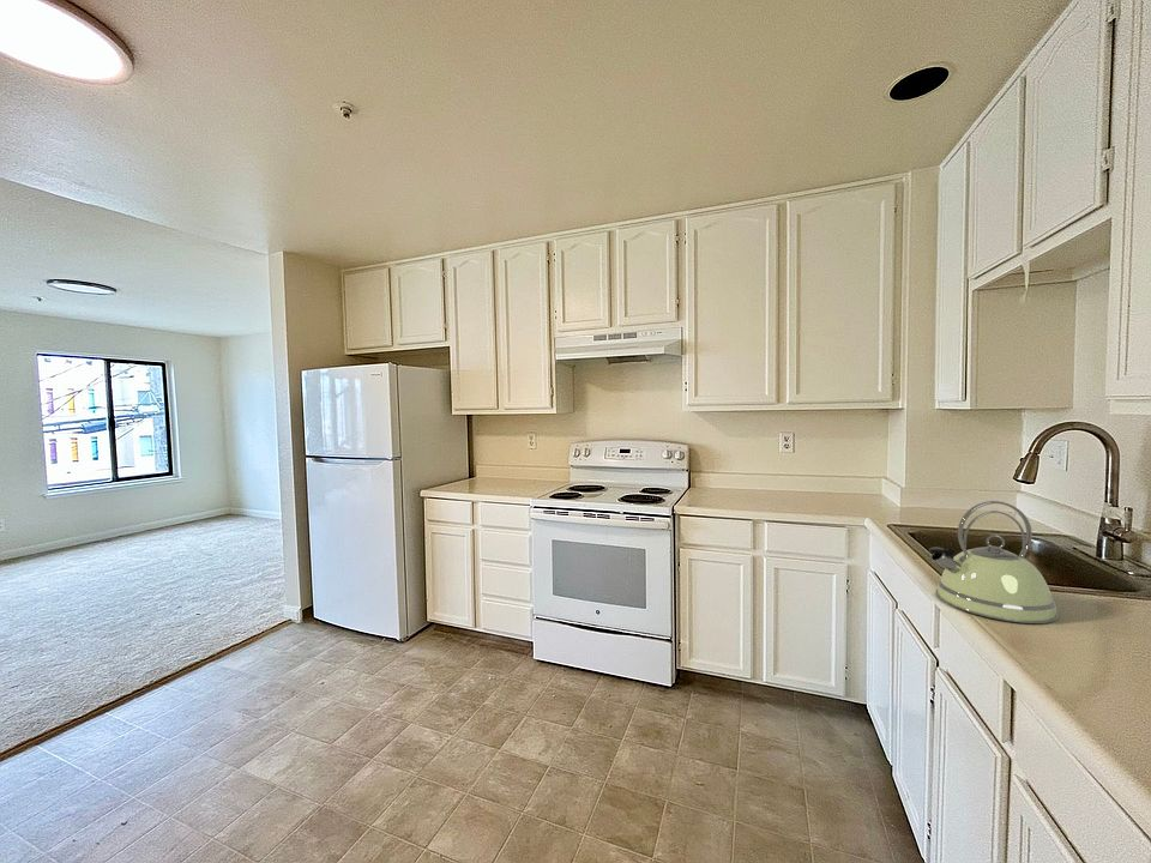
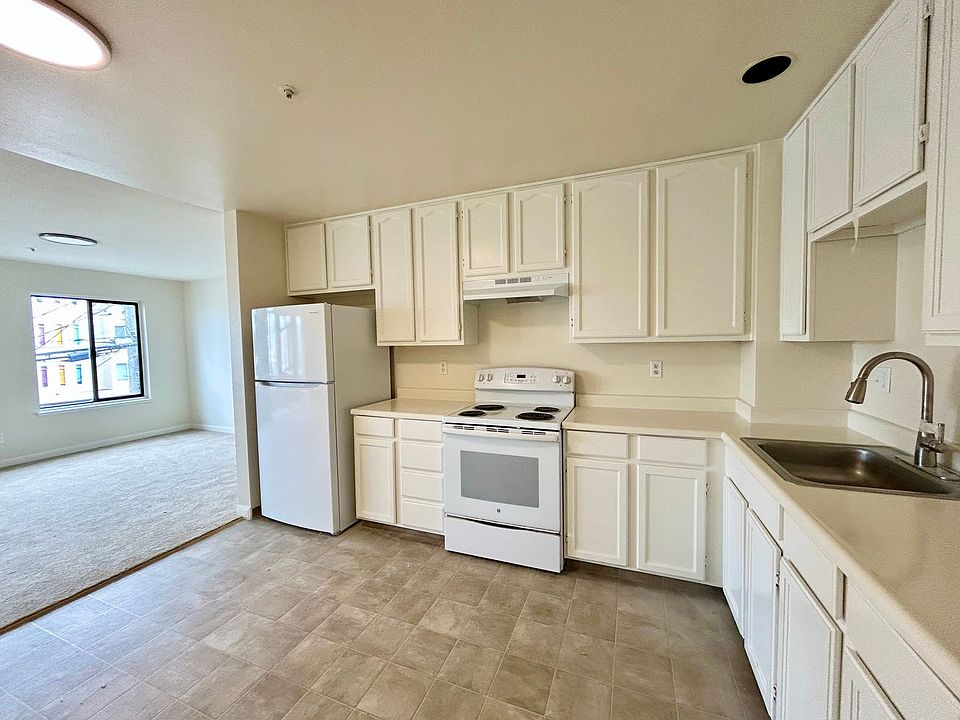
- kettle (987, 551)
